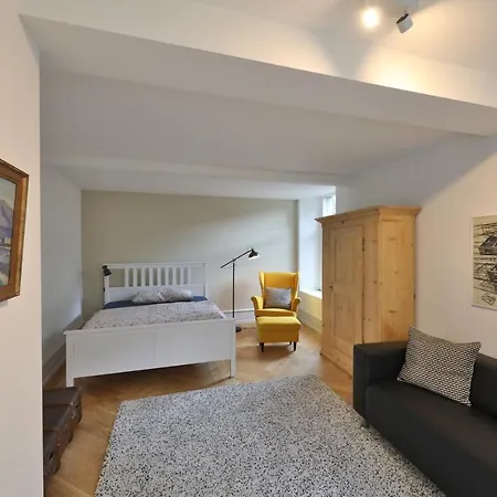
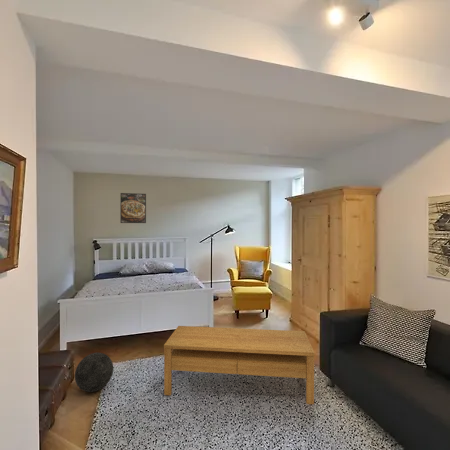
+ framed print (133, 208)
+ coffee table (238, 361)
+ ball (94, 371)
